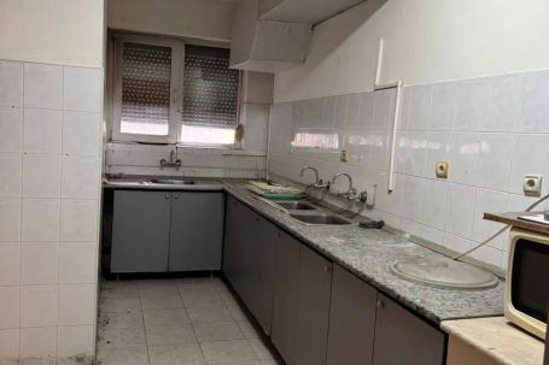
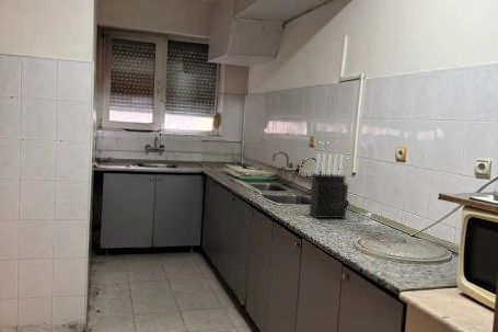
+ knife block (329, 185)
